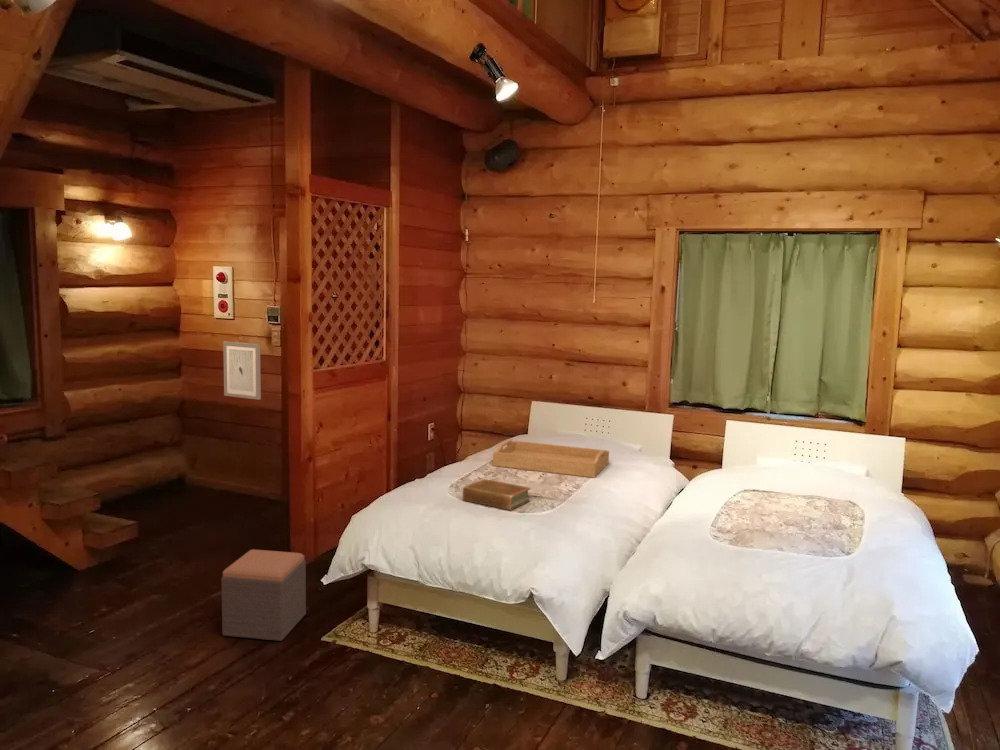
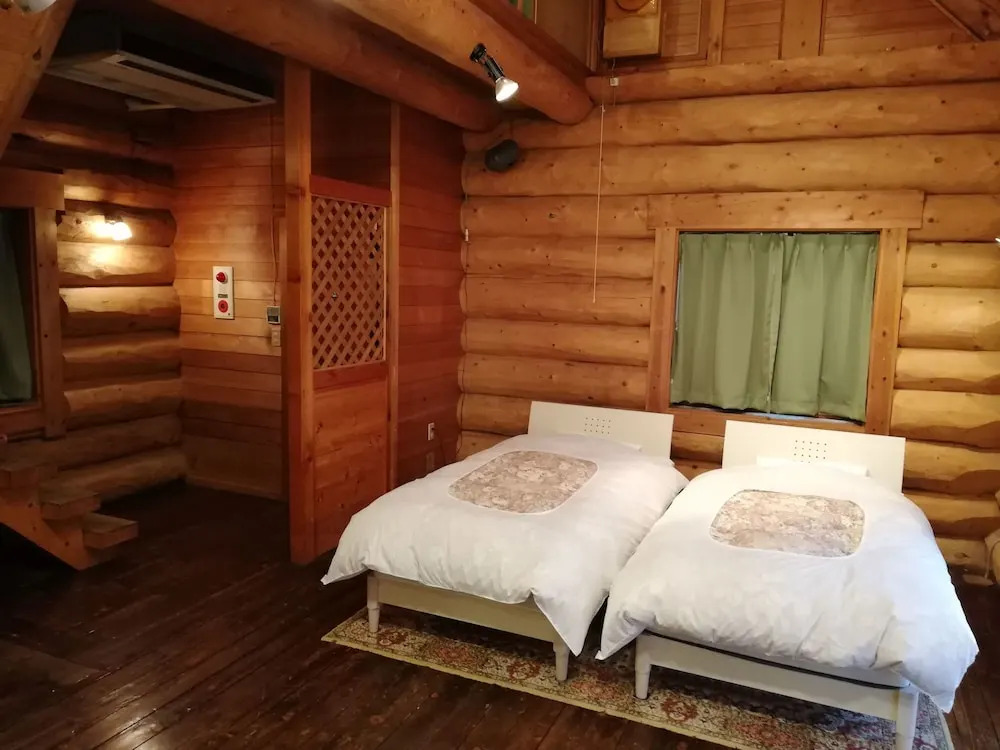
- serving tray (551, 456)
- wall art (241, 370)
- book (496, 494)
- footstool (265, 592)
